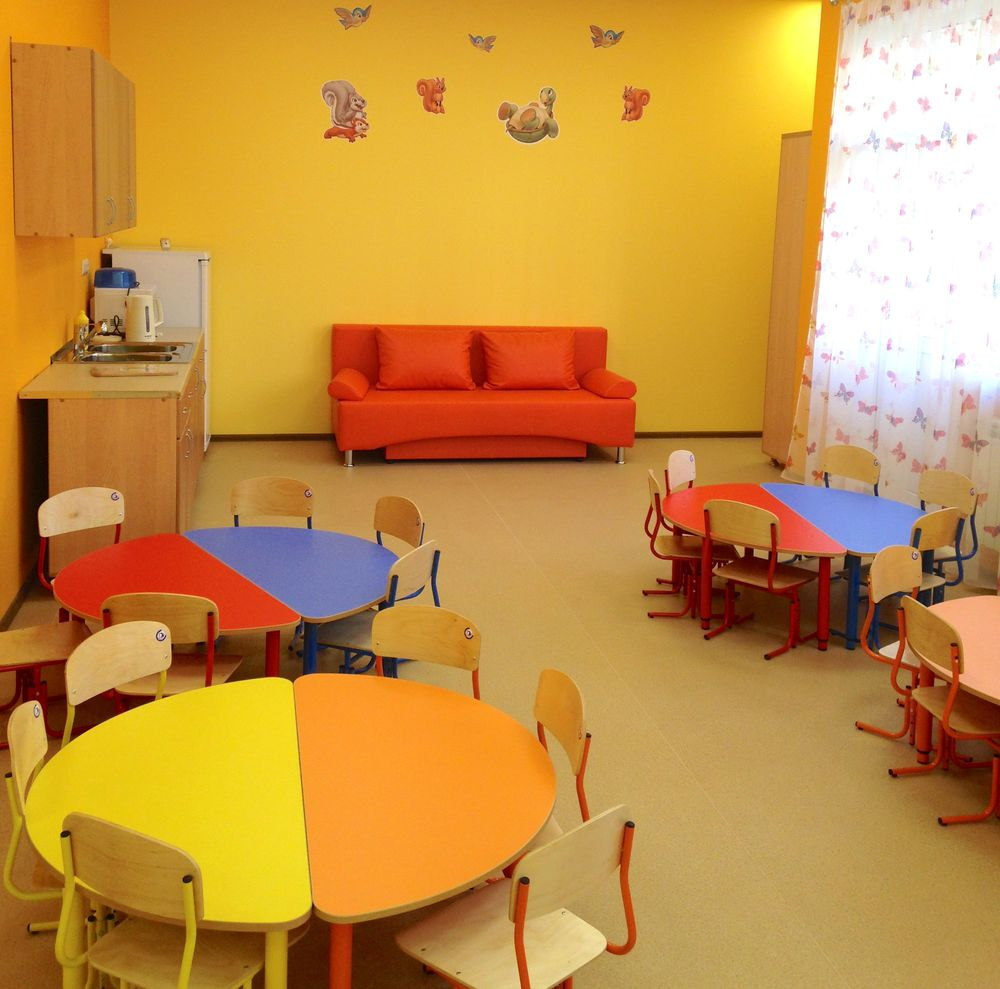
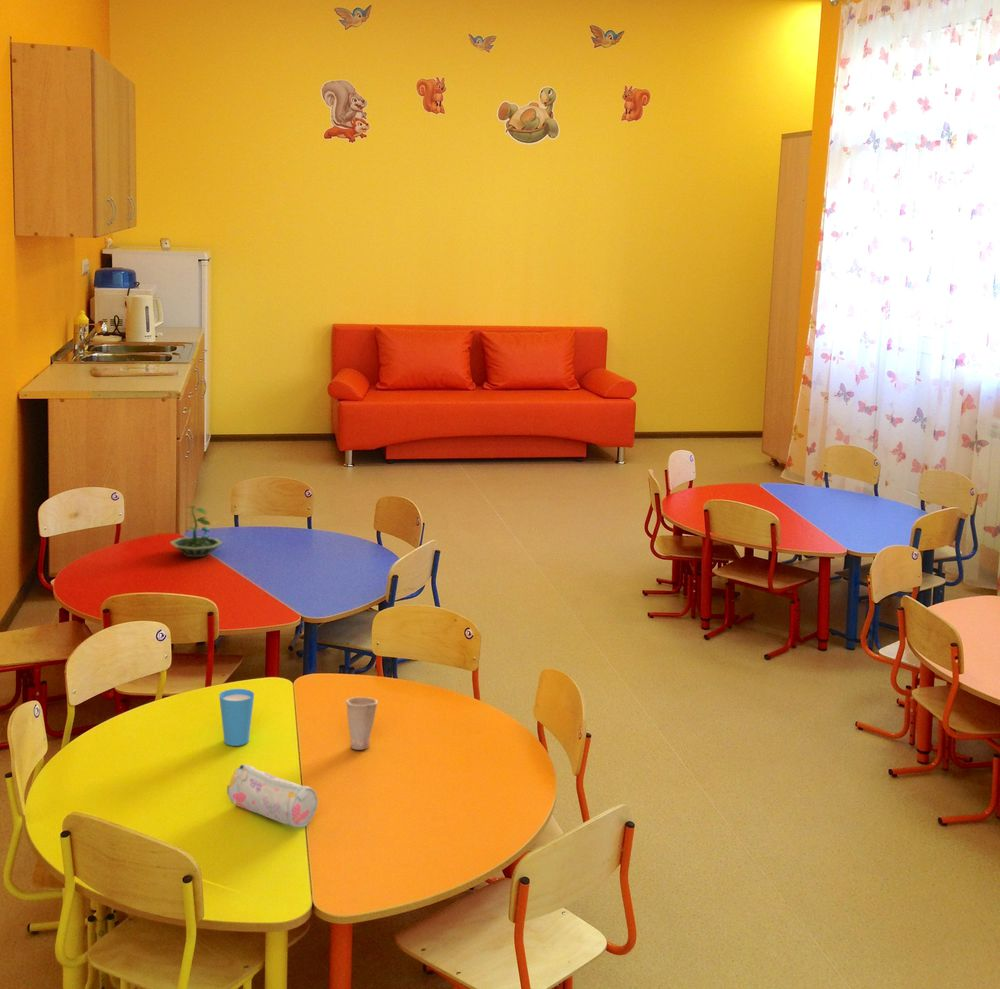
+ cup (361, 722)
+ terrarium (194, 515)
+ pencil case (272, 794)
+ cup (236, 718)
